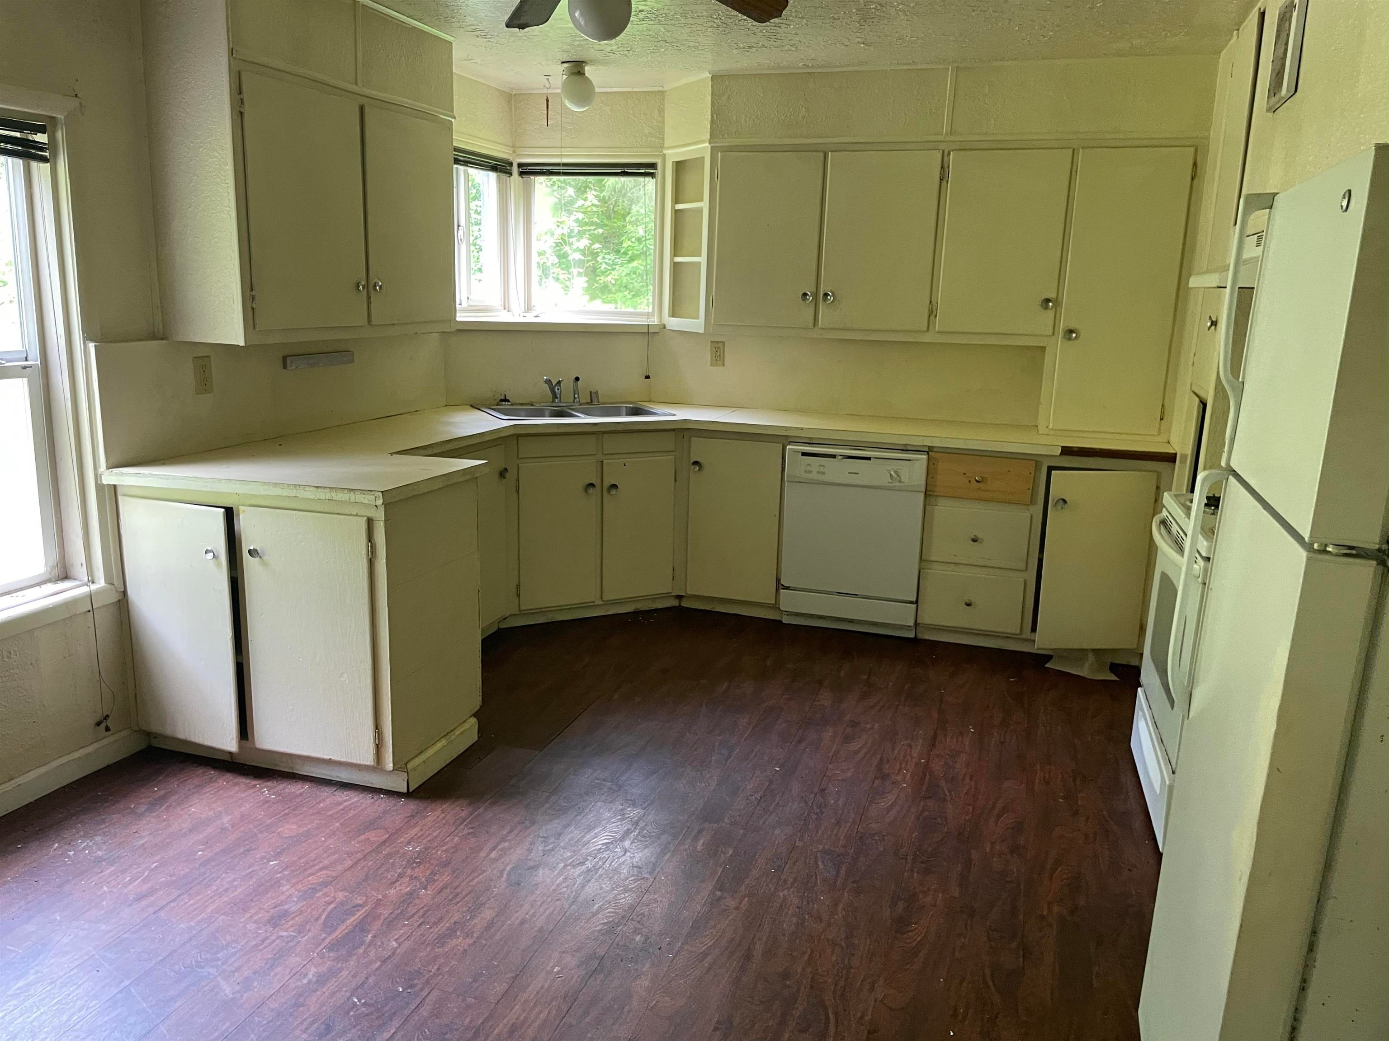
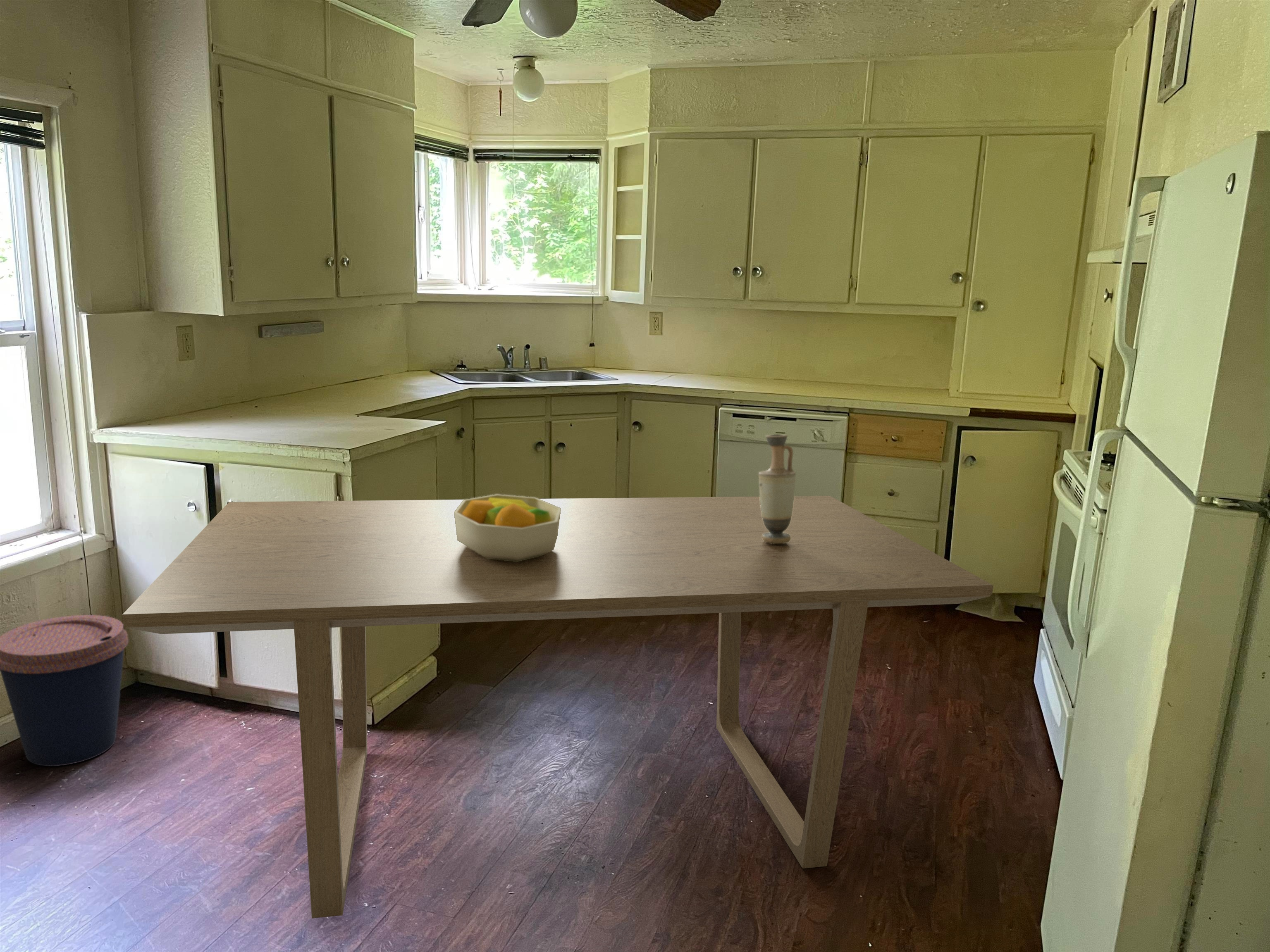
+ dining table (564, 619)
+ coffee cup (67, 691)
+ vase (776, 488)
+ fruit bowl (508, 519)
